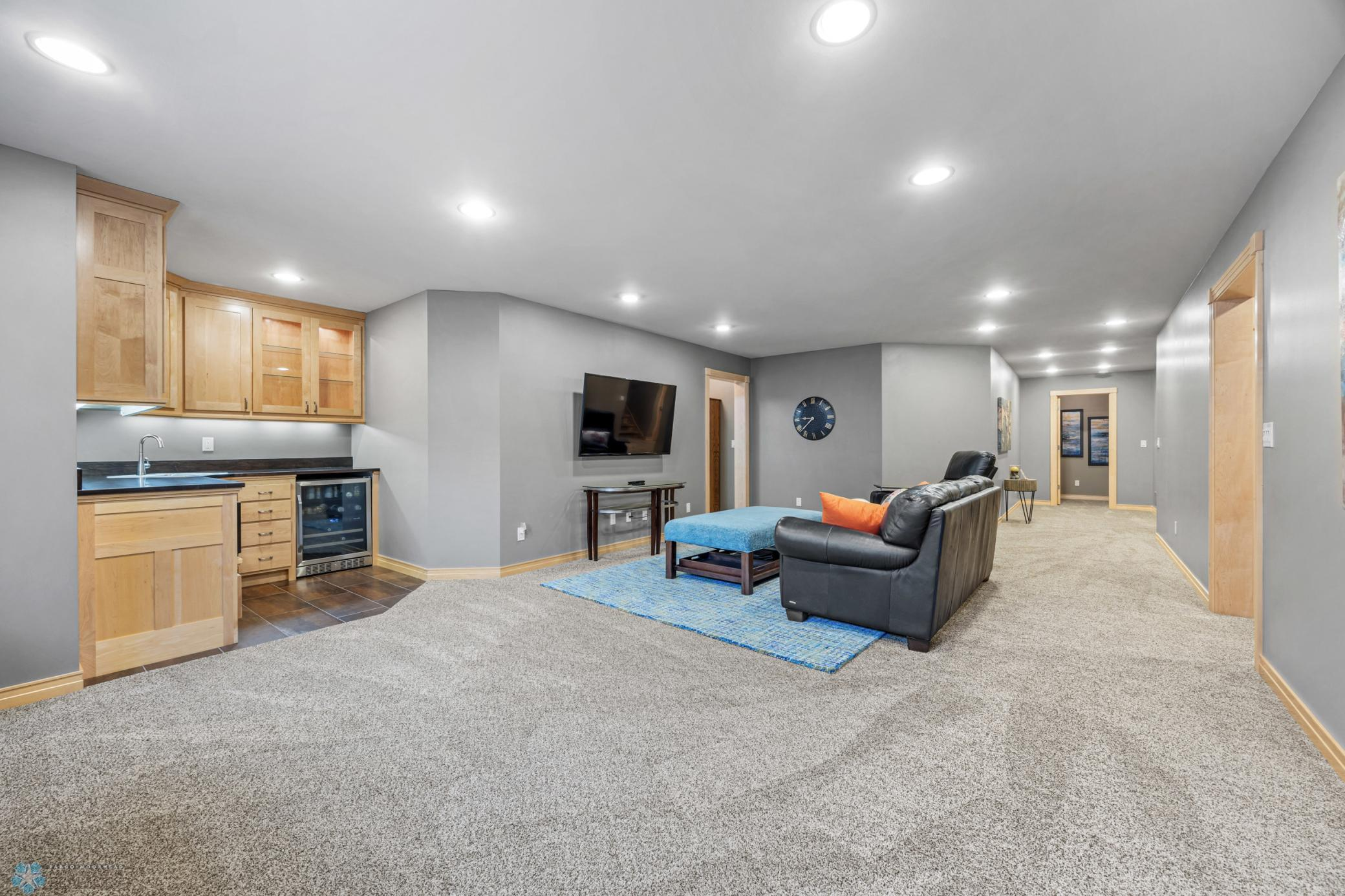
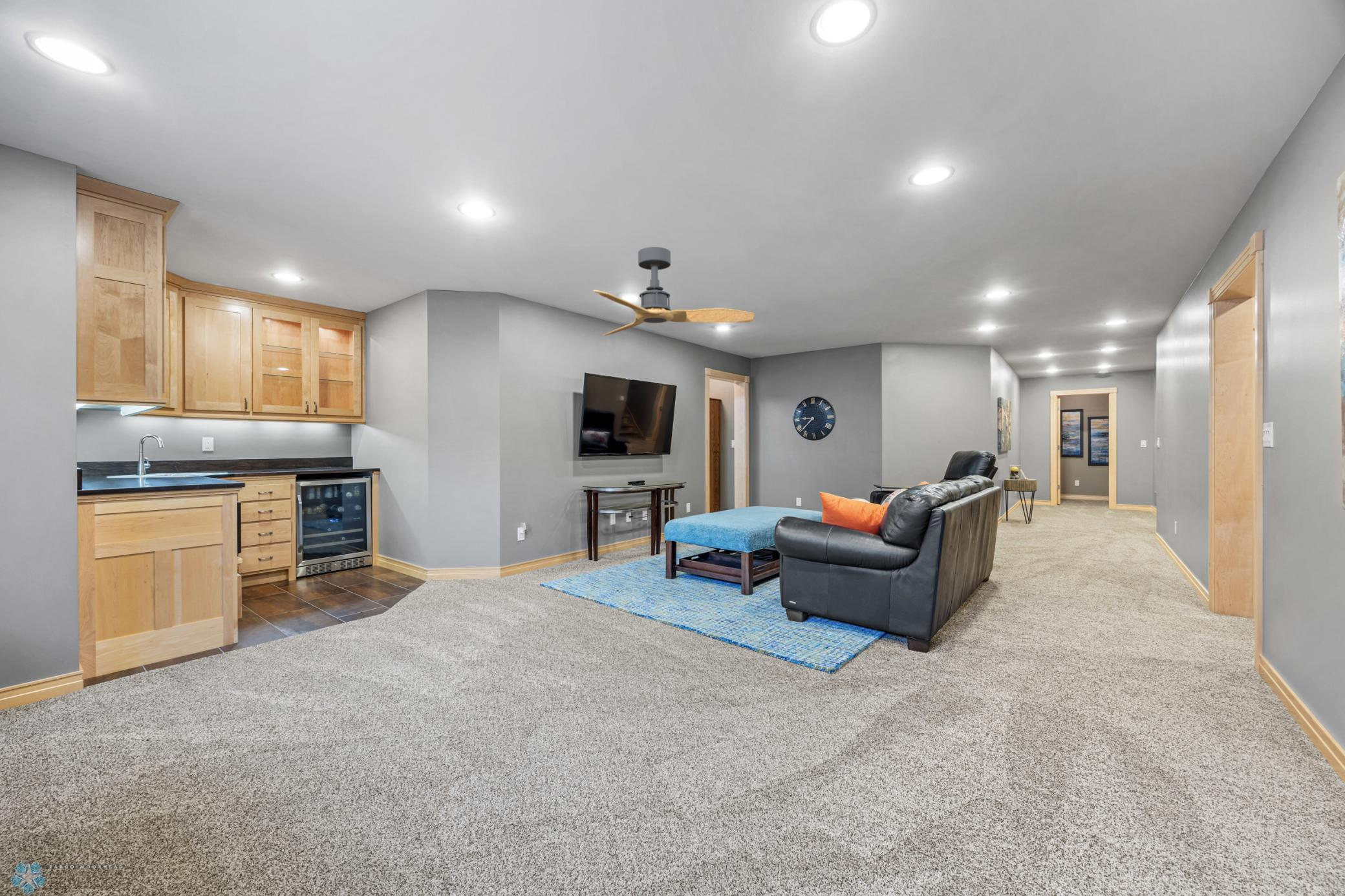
+ ceiling fan (669, 293)
